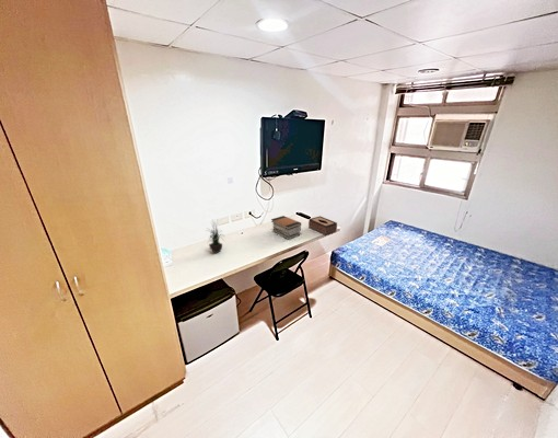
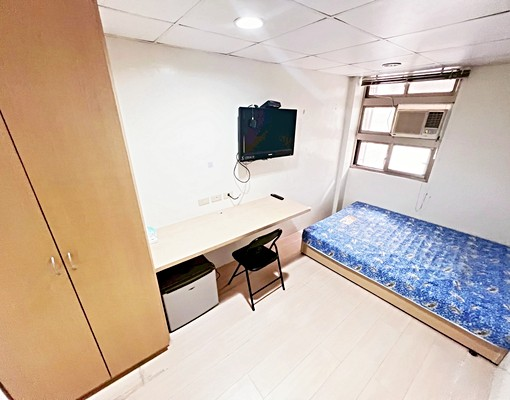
- tissue box (322, 224)
- potted plant (216, 232)
- book stack (286, 227)
